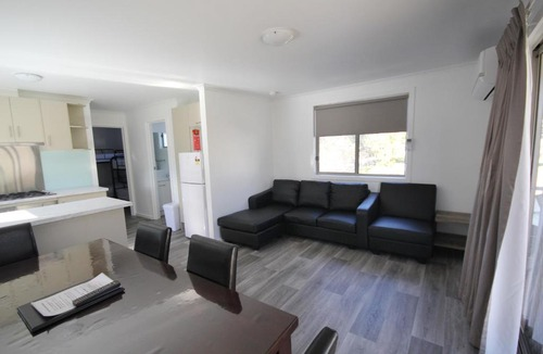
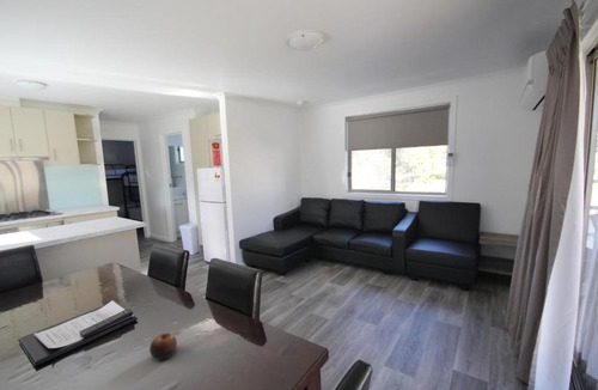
+ apple (163, 345)
